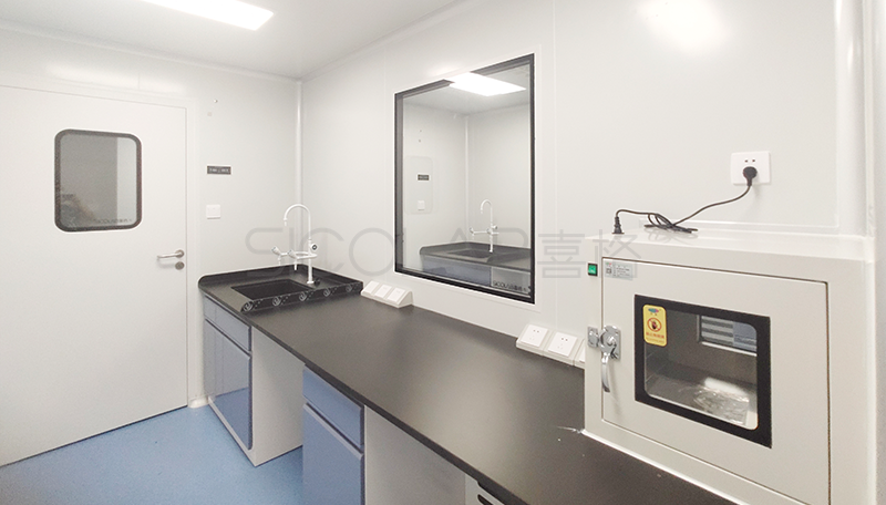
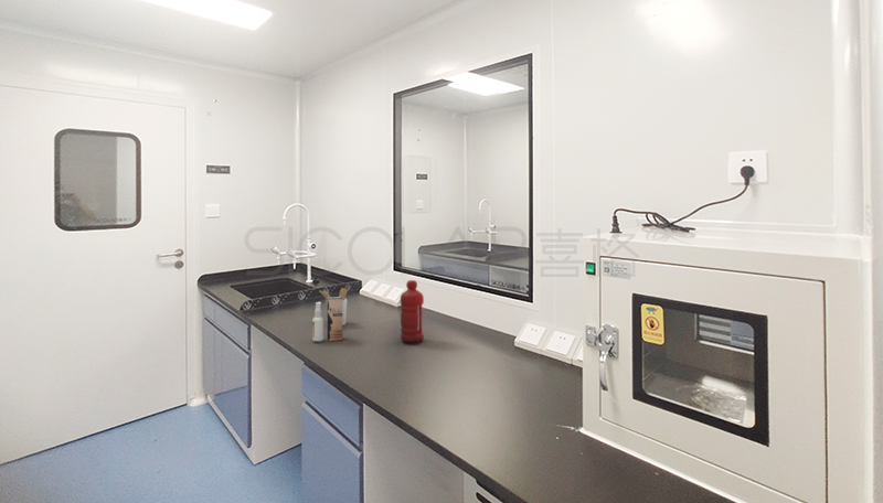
+ utensil holder (330, 297)
+ spray bottle (328, 319)
+ water bottle (412, 310)
